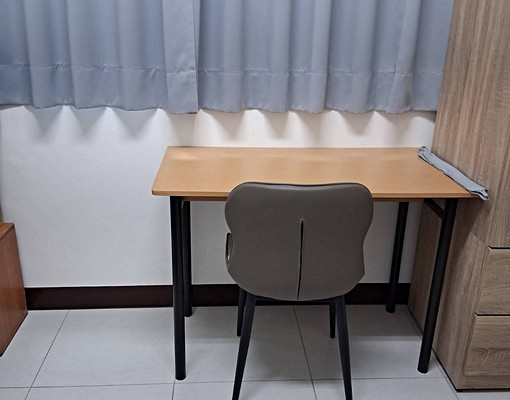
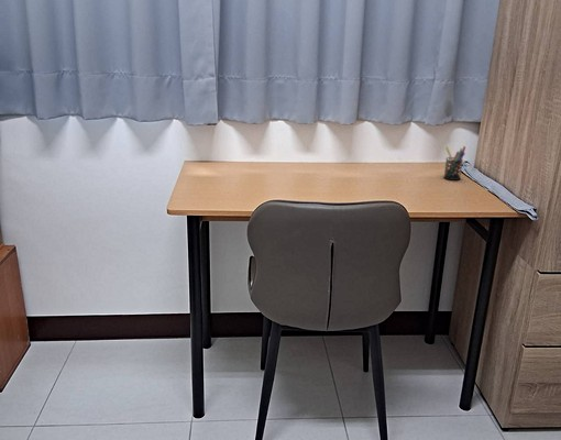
+ pen holder (455, 161)
